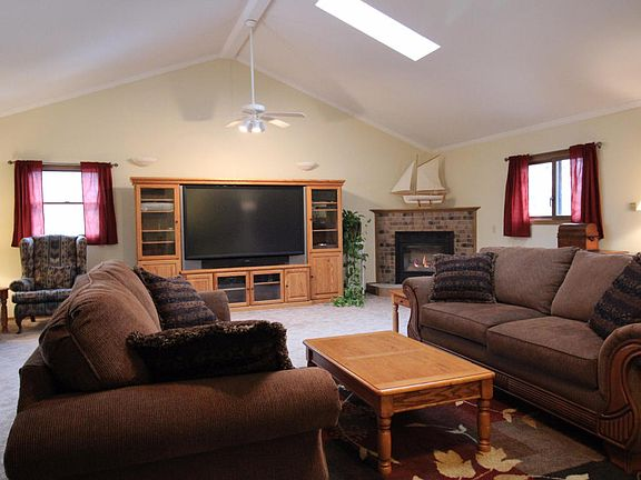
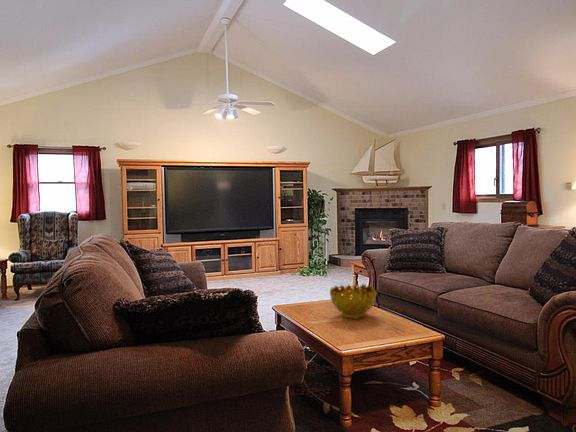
+ decorative bowl (353, 301)
